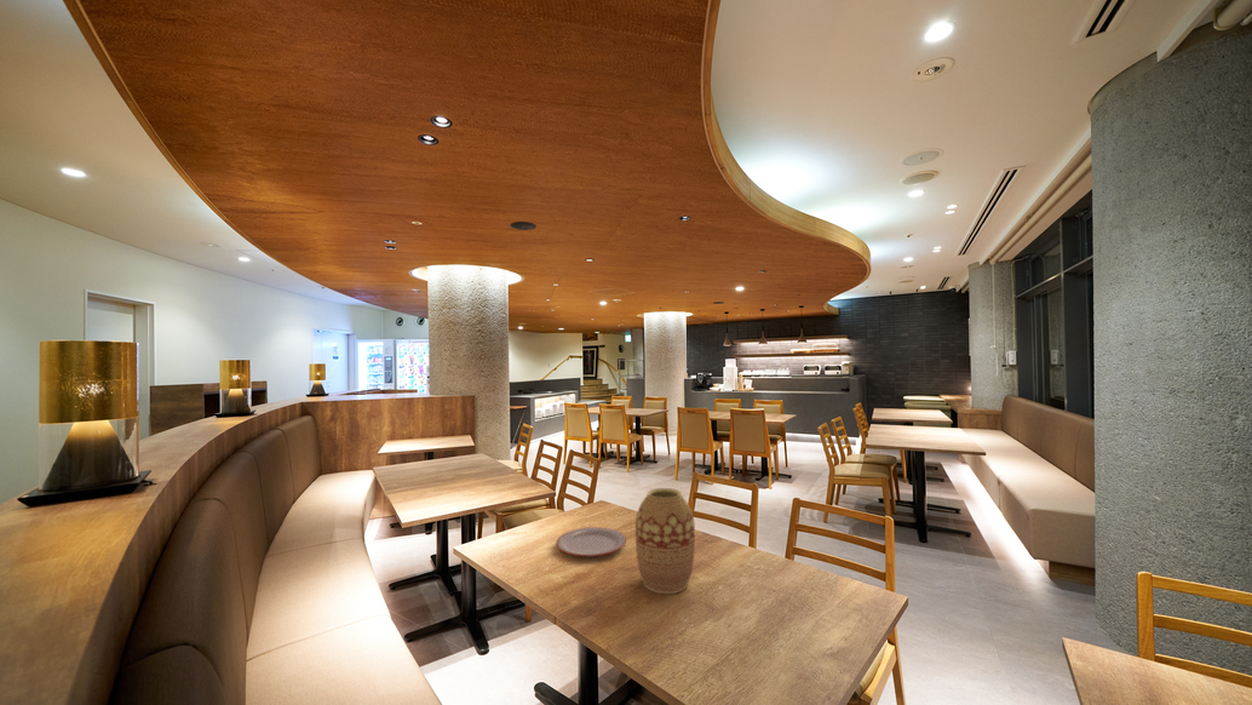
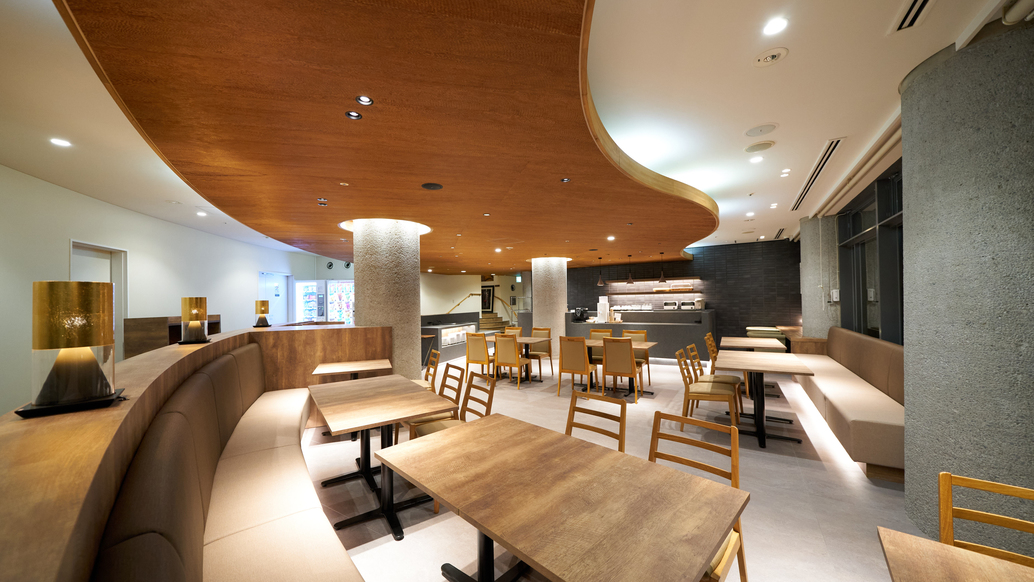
- plate (591, 543)
- vase (664, 537)
